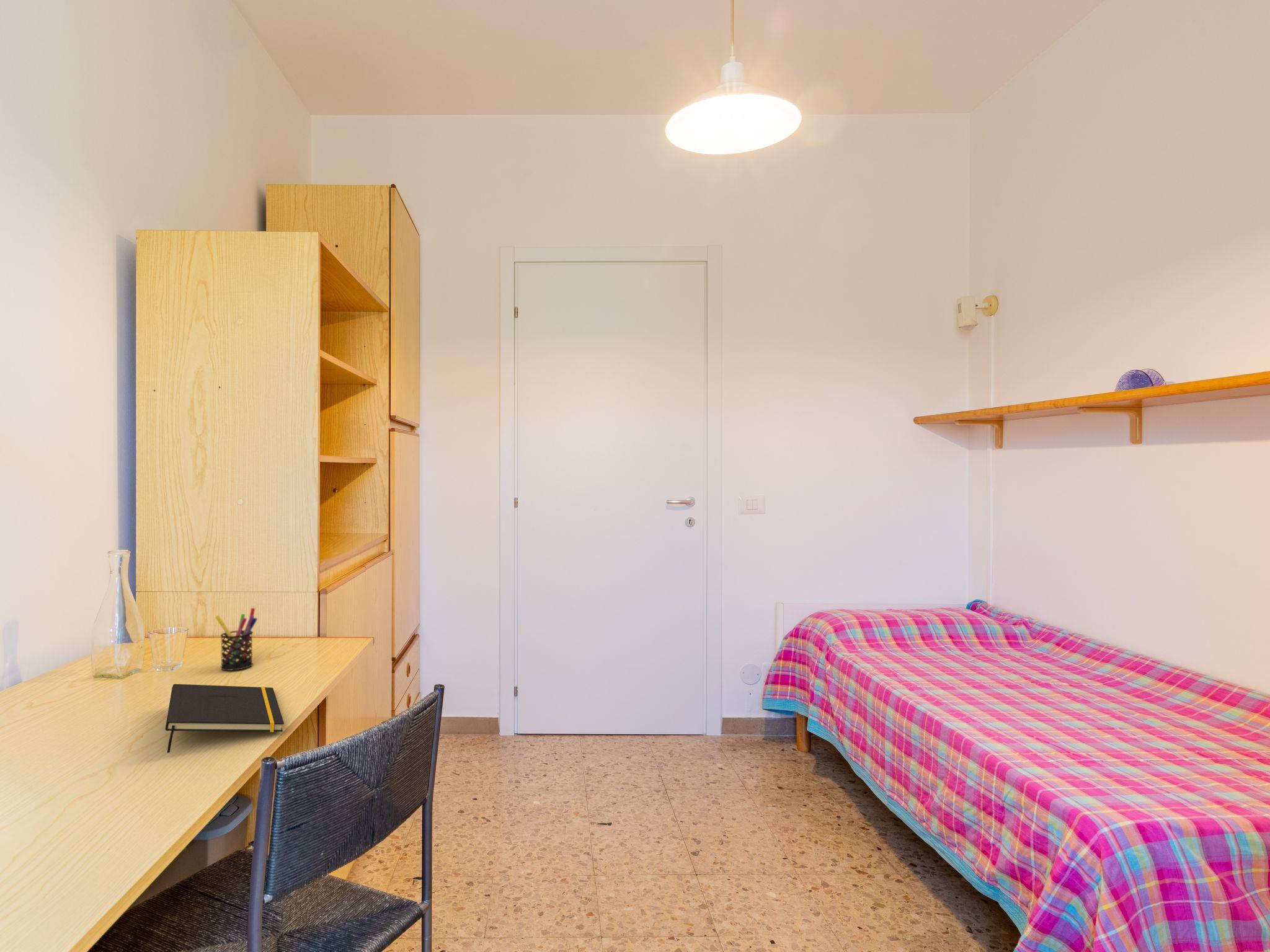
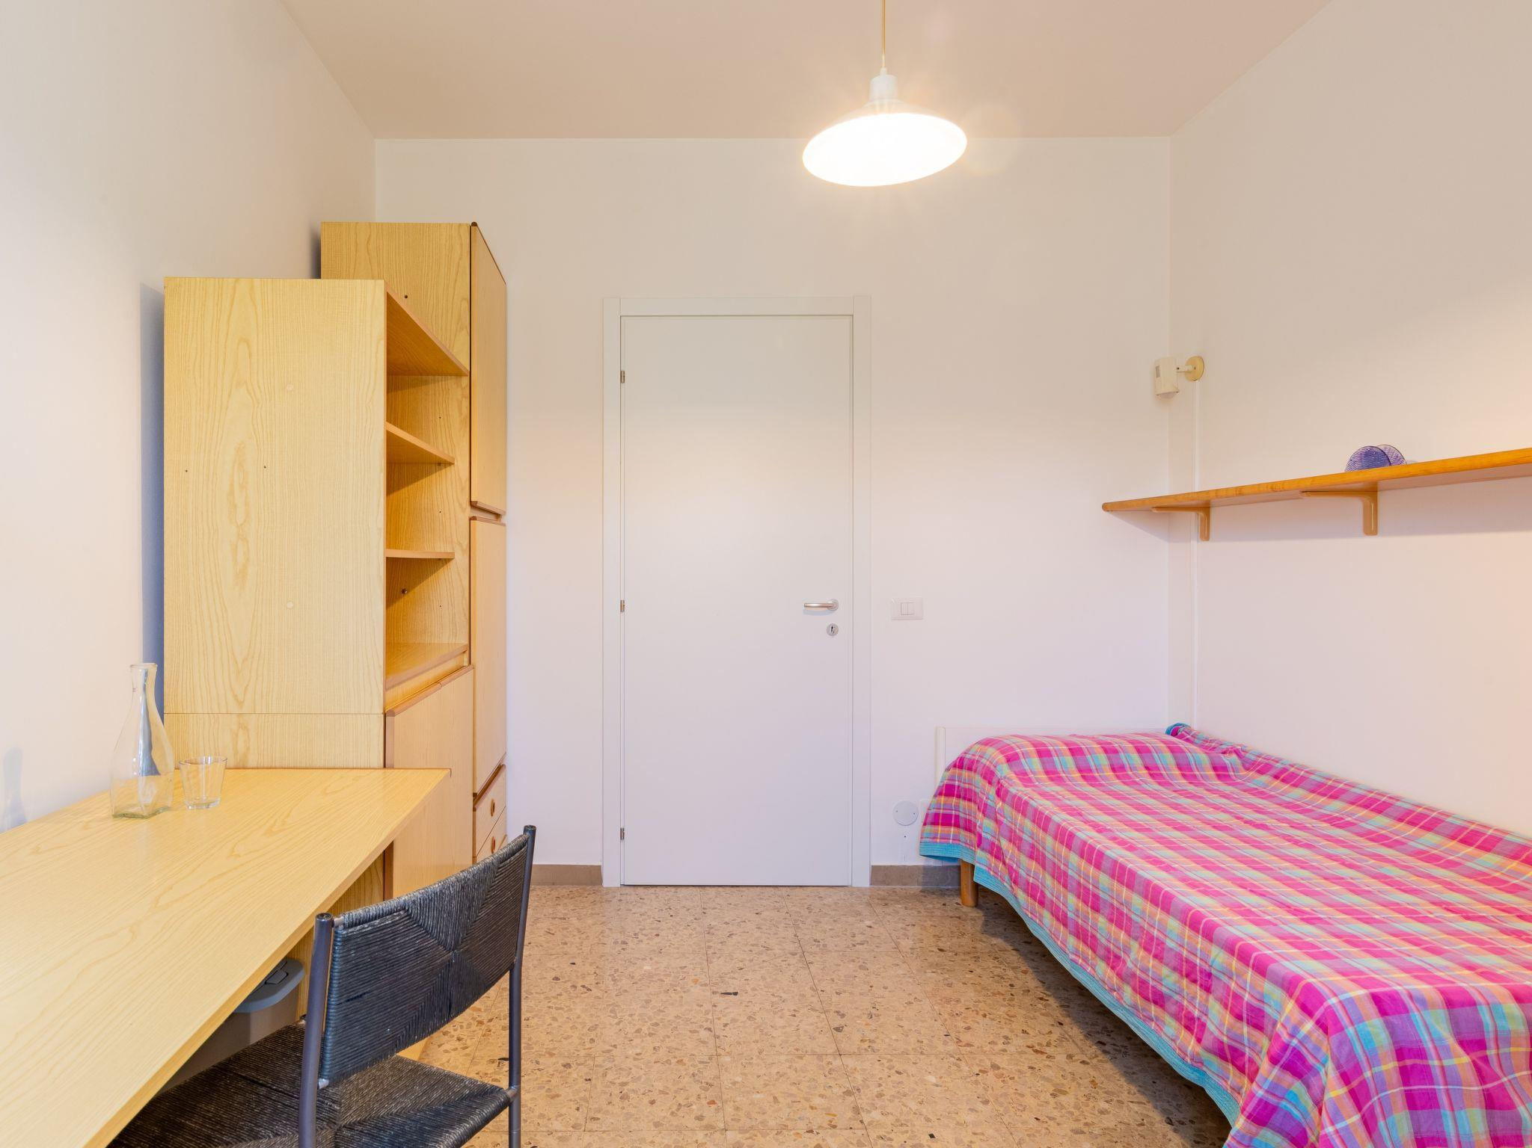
- pen holder (239, 637)
- notepad (225, 707)
